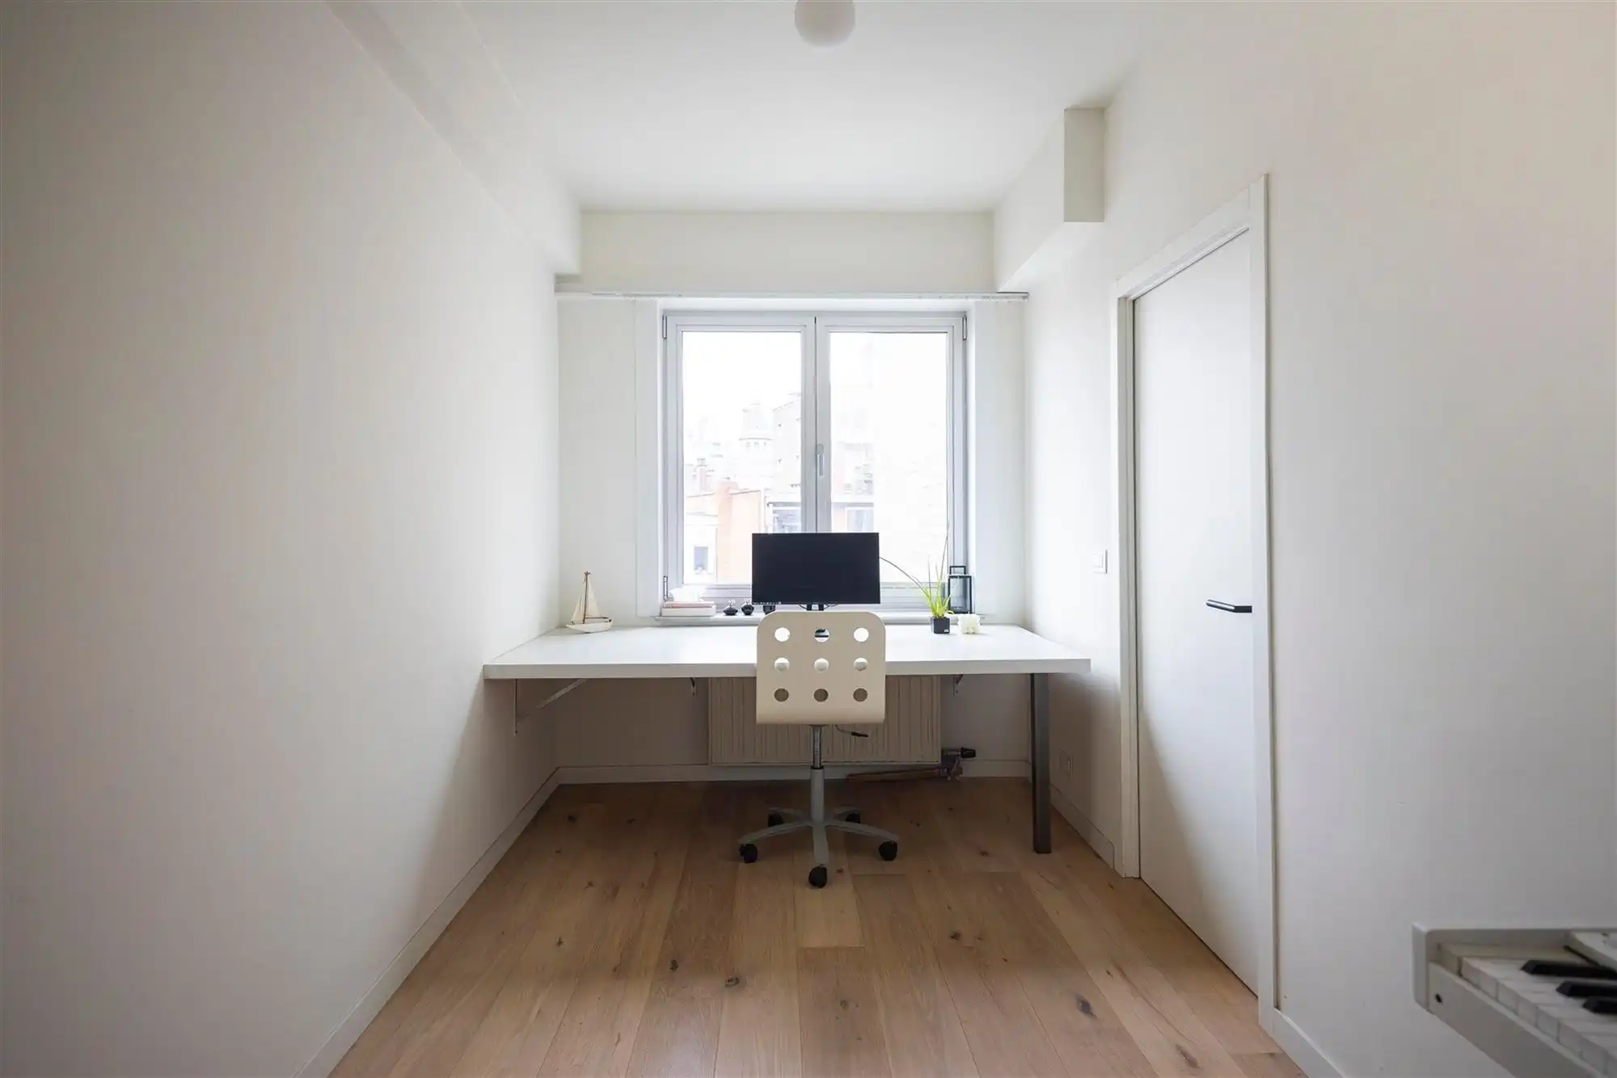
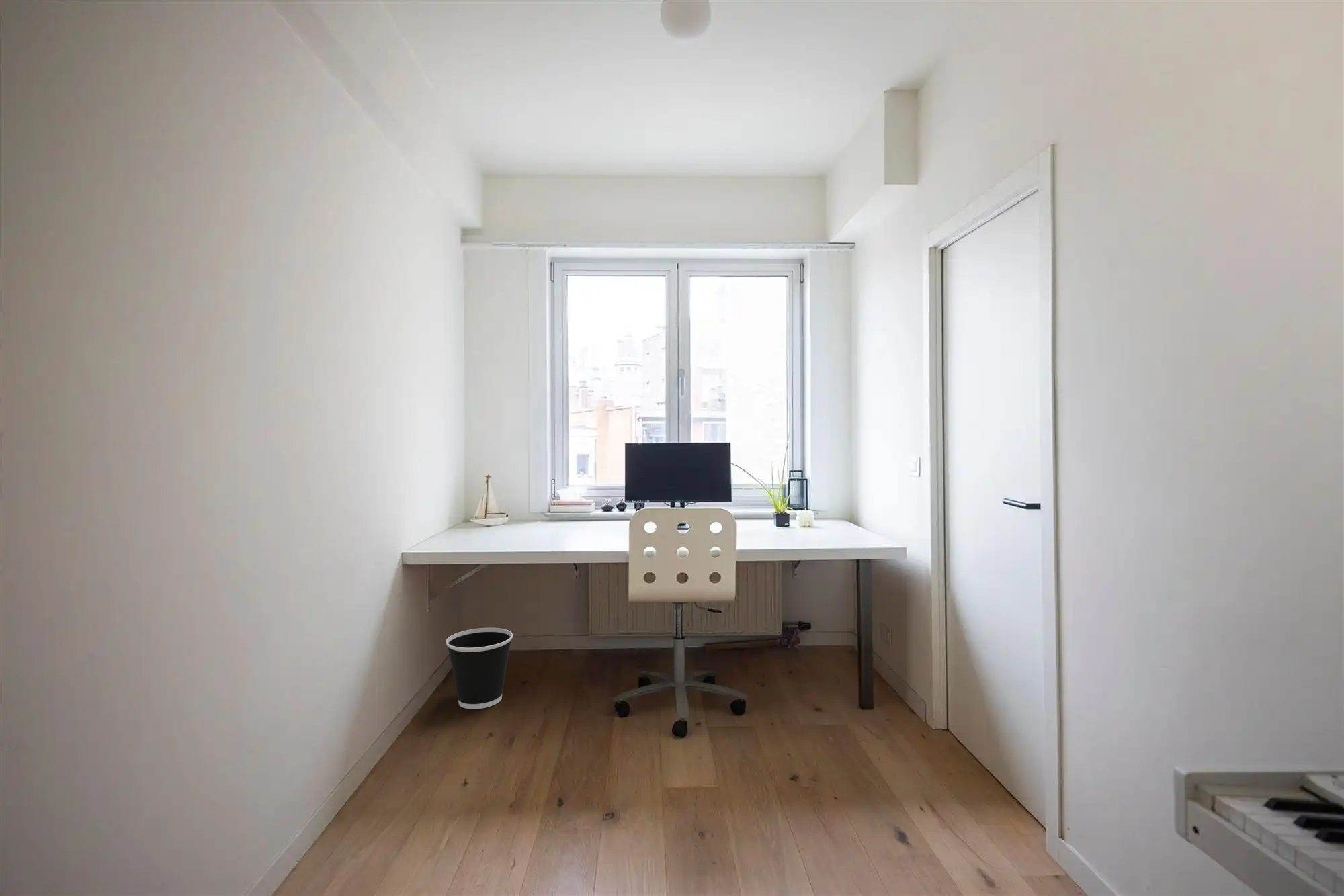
+ wastebasket (480, 668)
